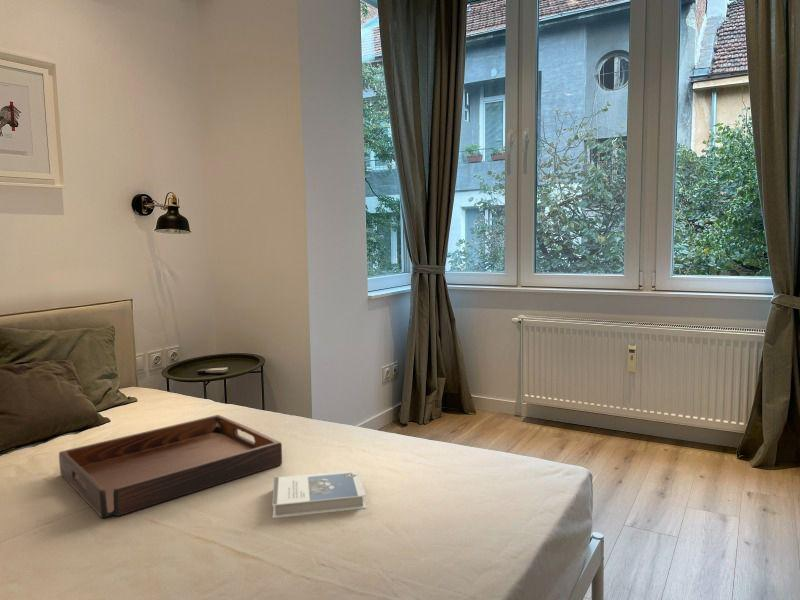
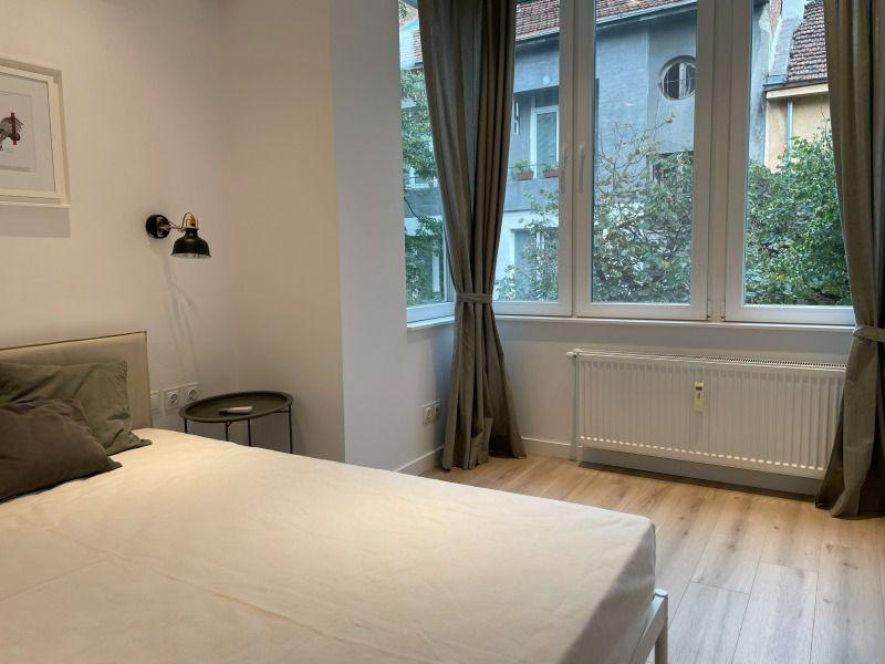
- serving tray (172, 457)
- hardback book (318, 492)
